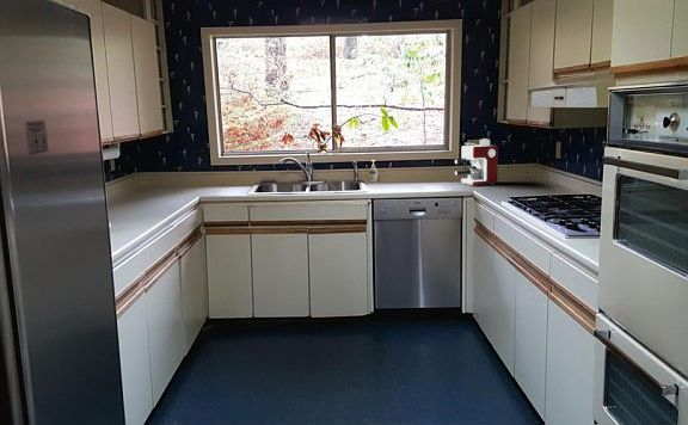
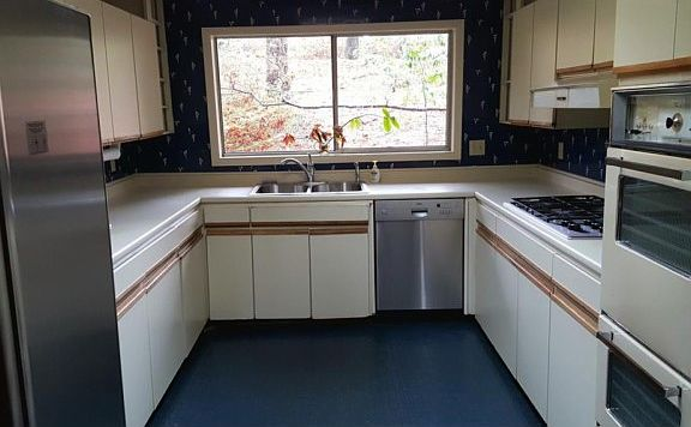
- coffee maker (473, 161)
